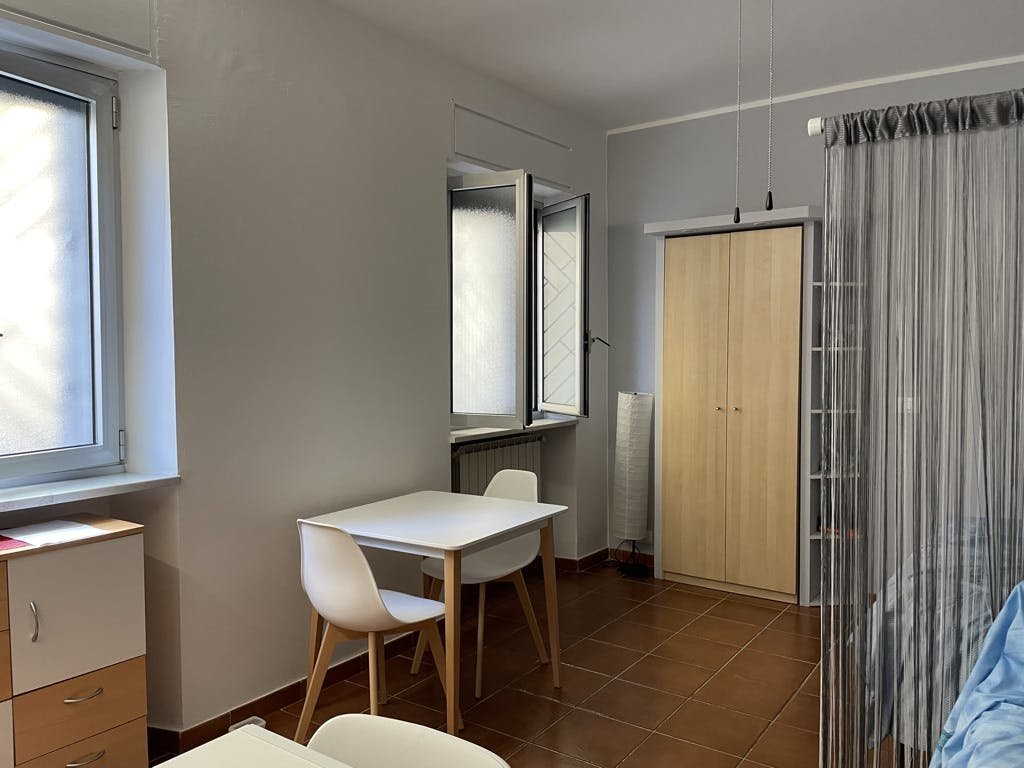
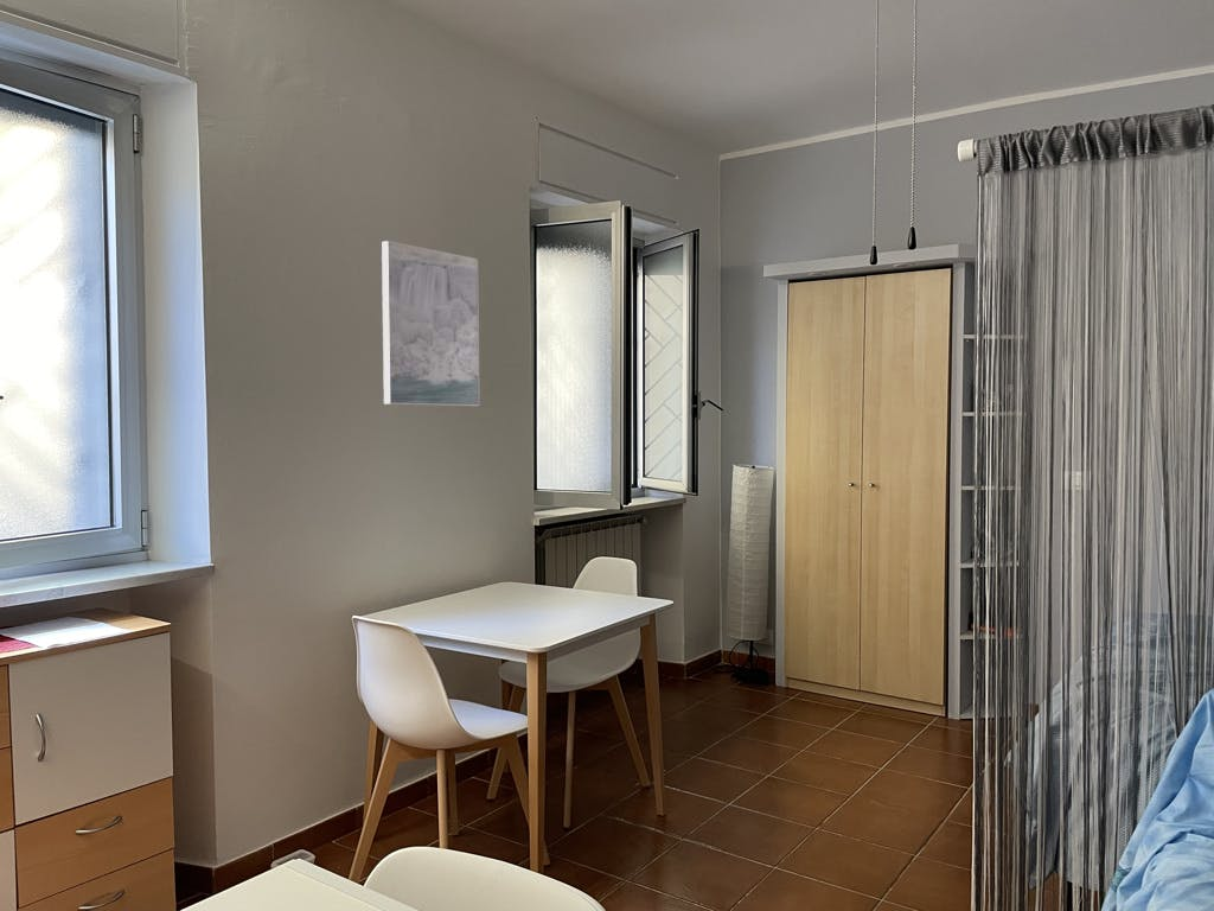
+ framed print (433, 327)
